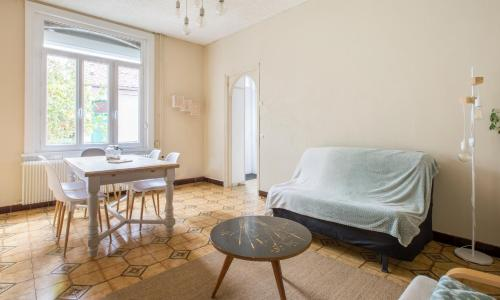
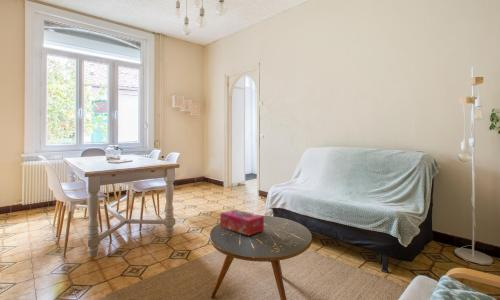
+ tissue box (241, 221)
